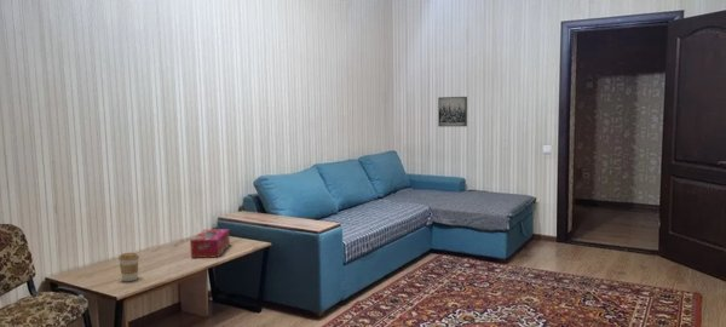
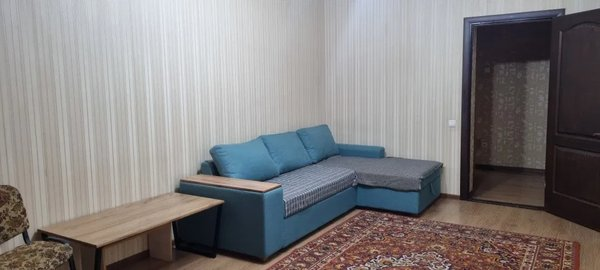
- wall art (453, 111)
- tissue box (211, 242)
- coffee cup (128, 265)
